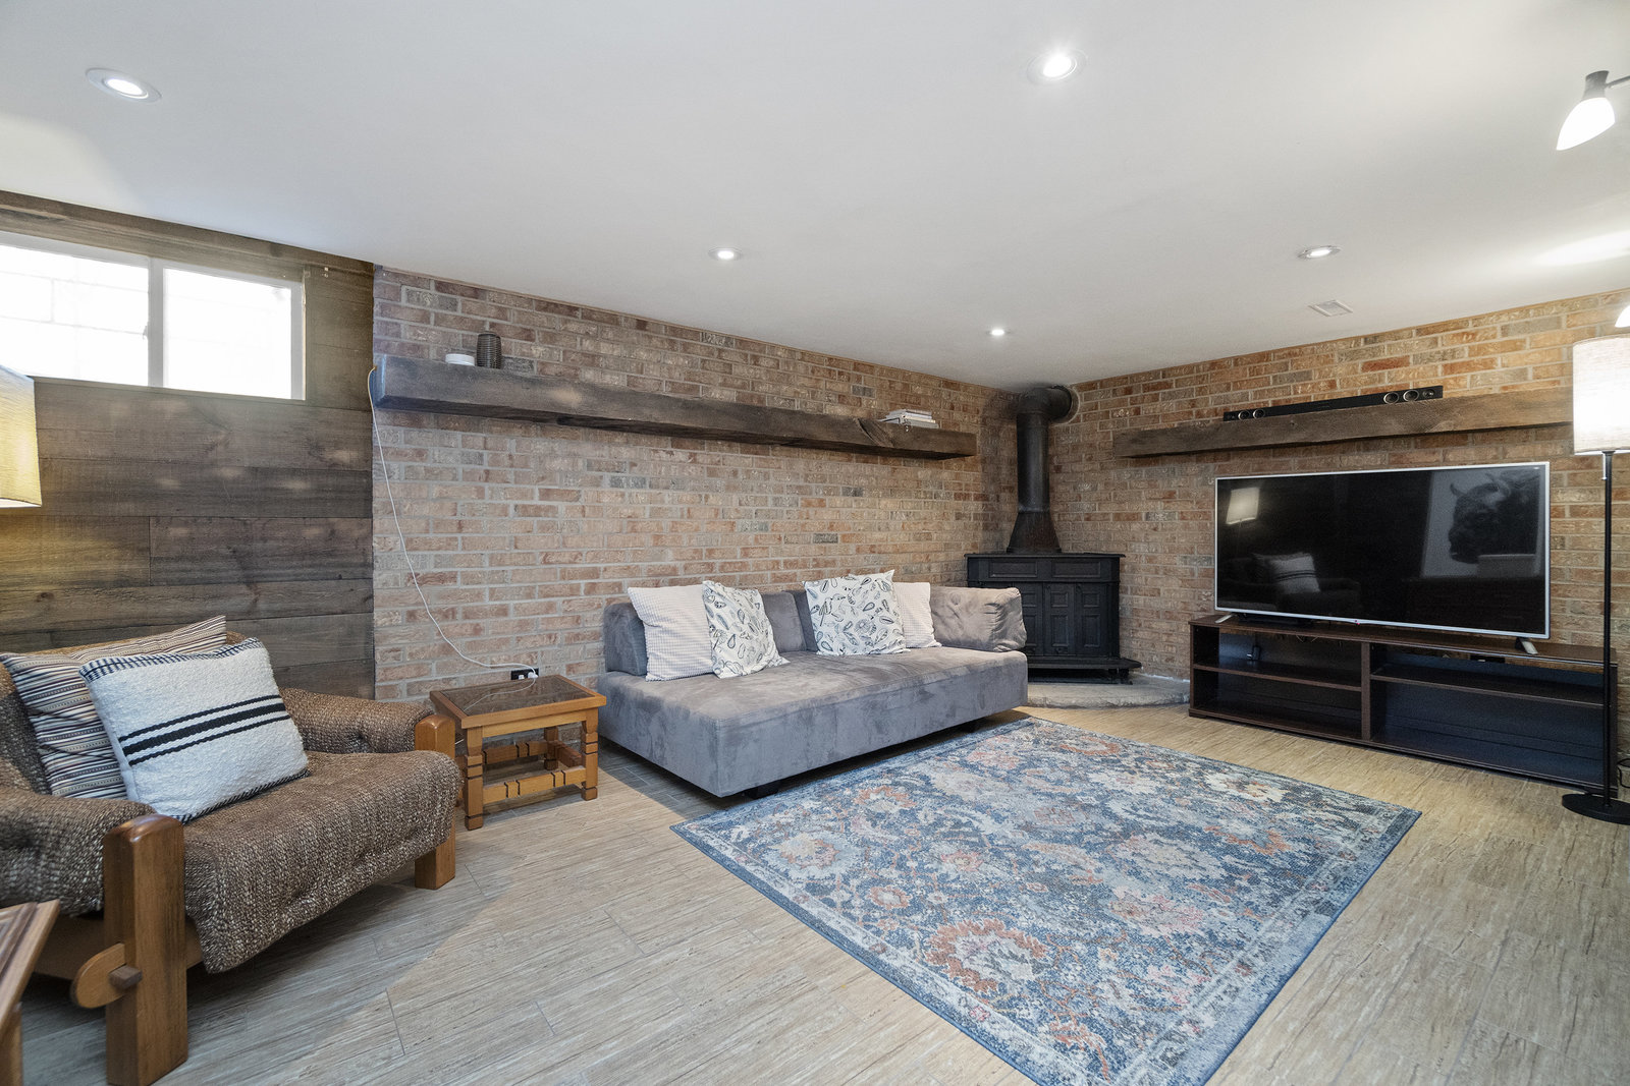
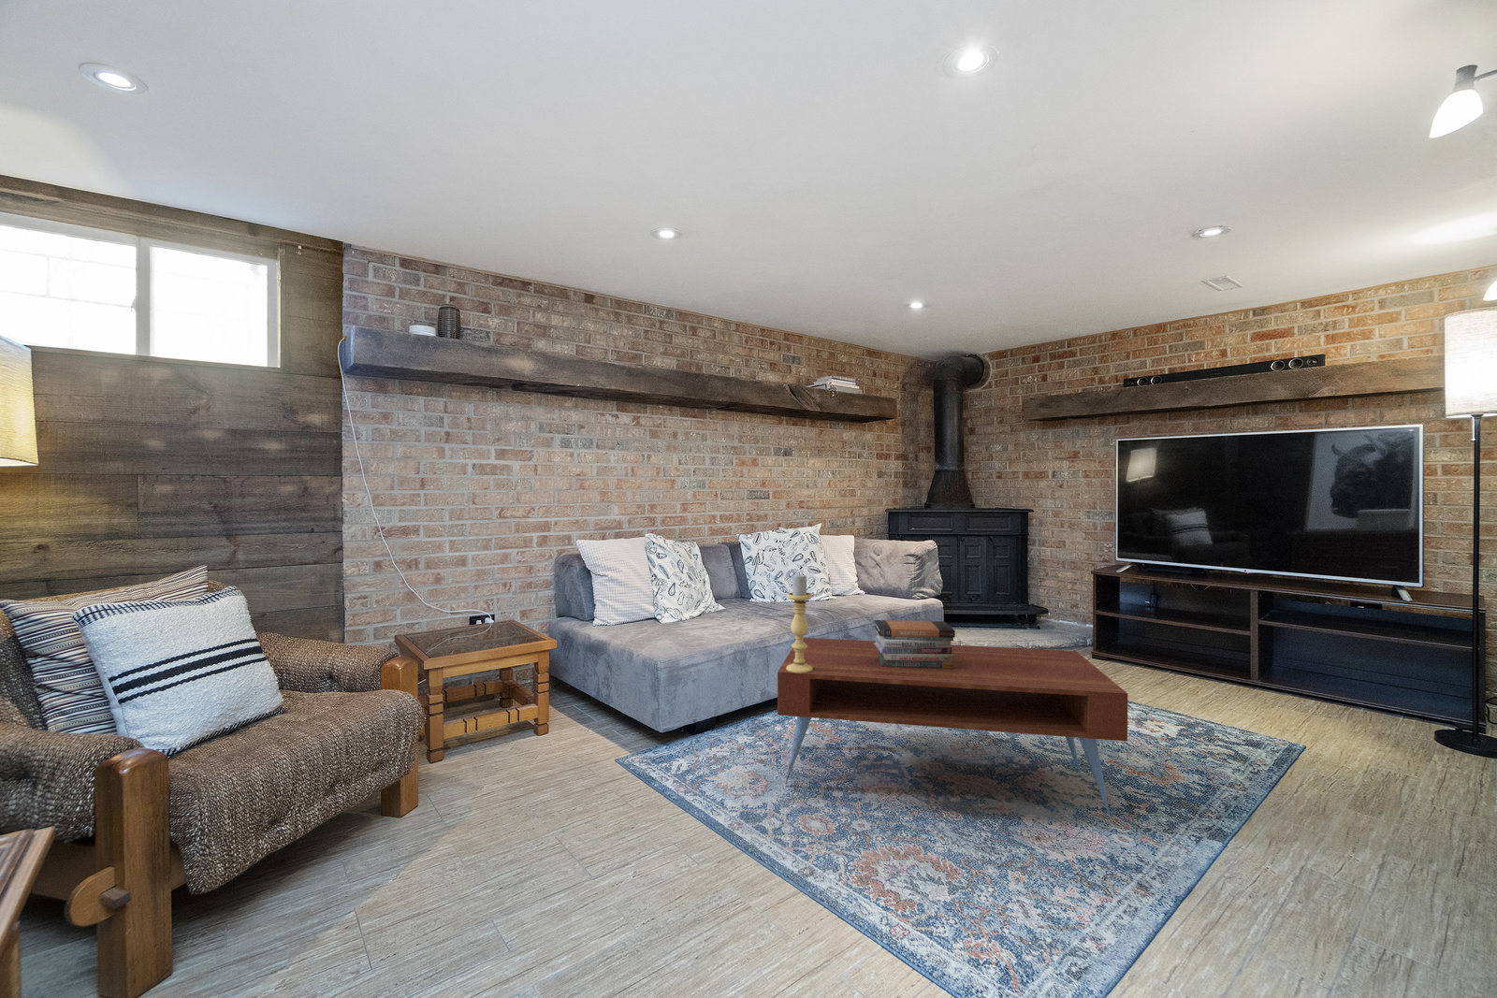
+ coffee table (936, 720)
+ candle holder (799, 620)
+ book stack (912, 643)
